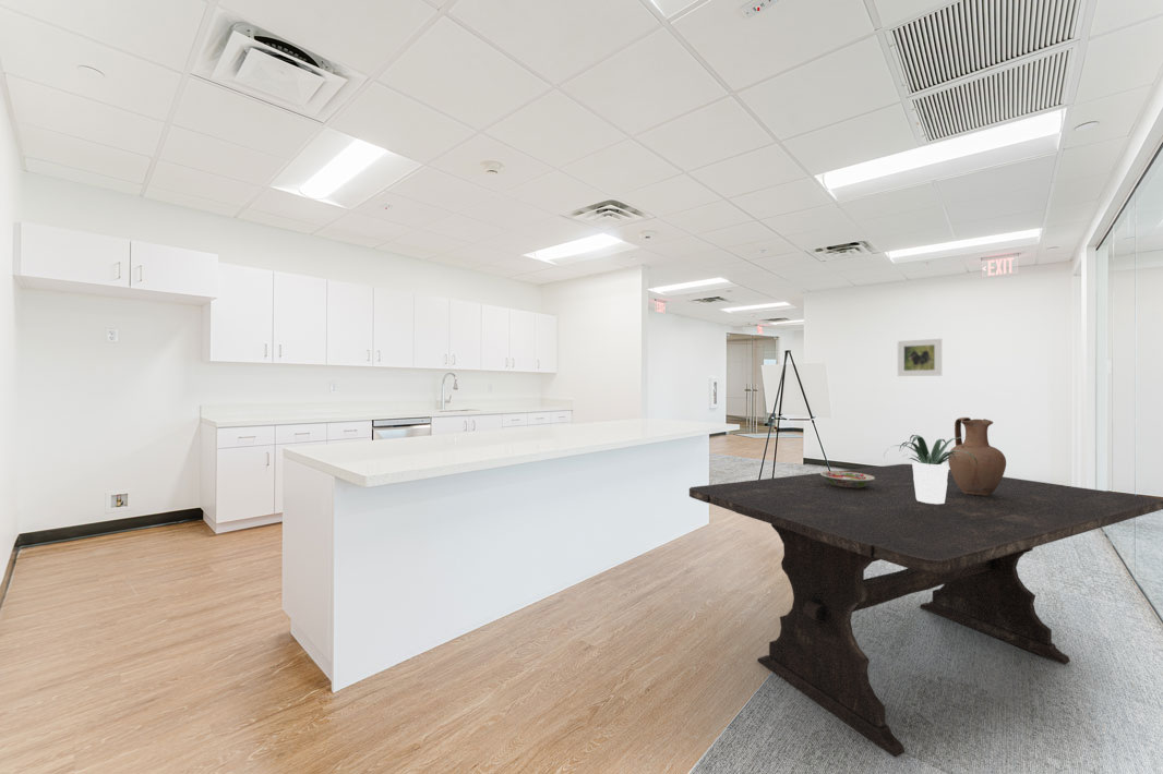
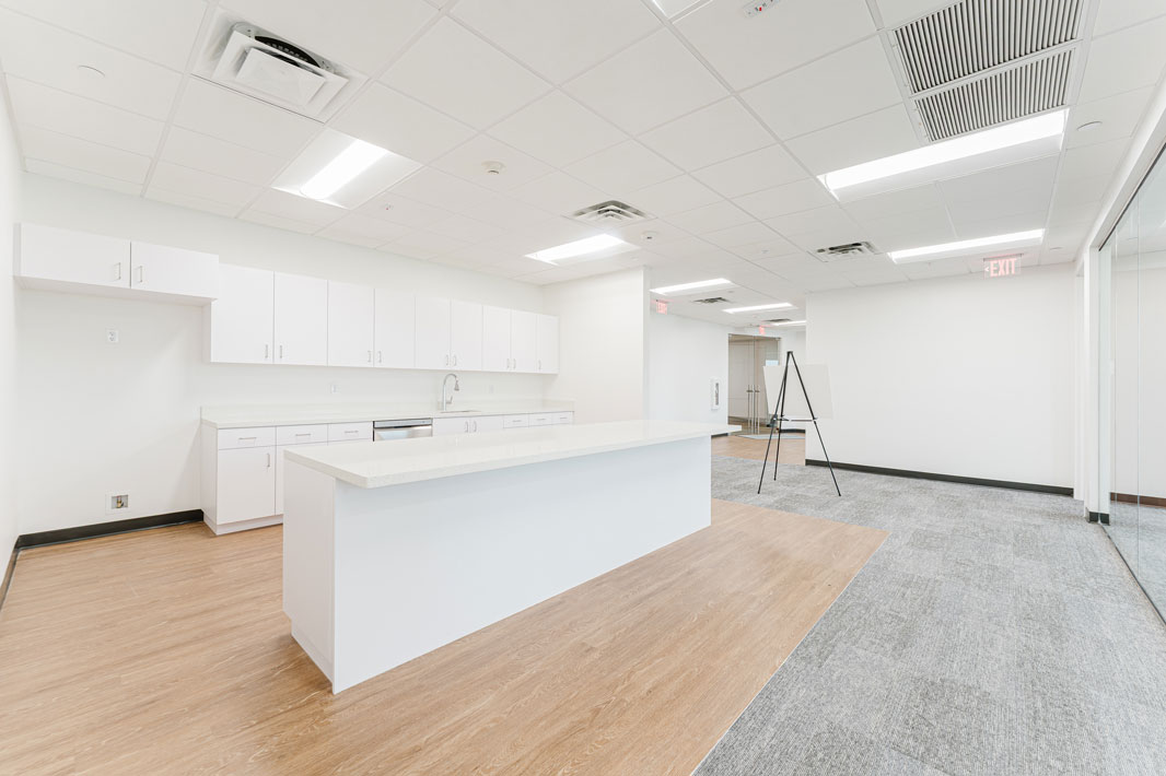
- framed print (919, 358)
- bowl (847, 480)
- vase (975, 455)
- potted plant (928, 468)
- dining table (913, 577)
